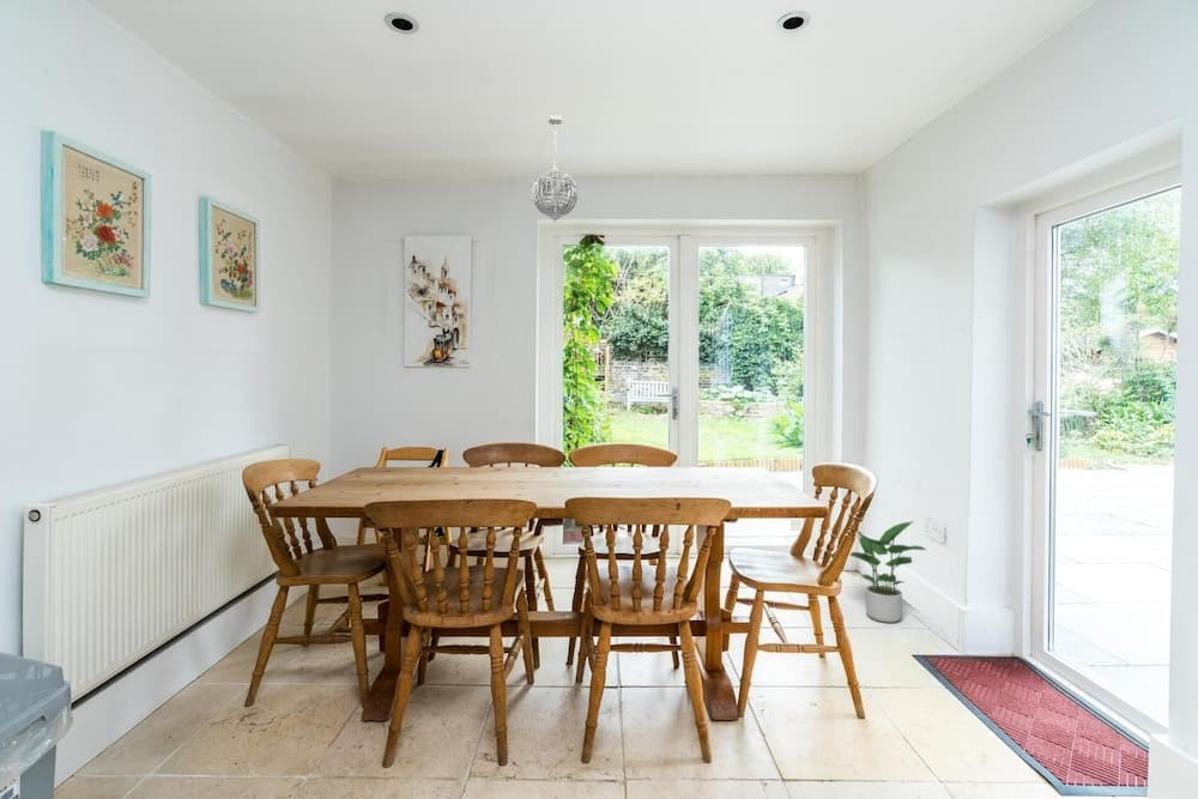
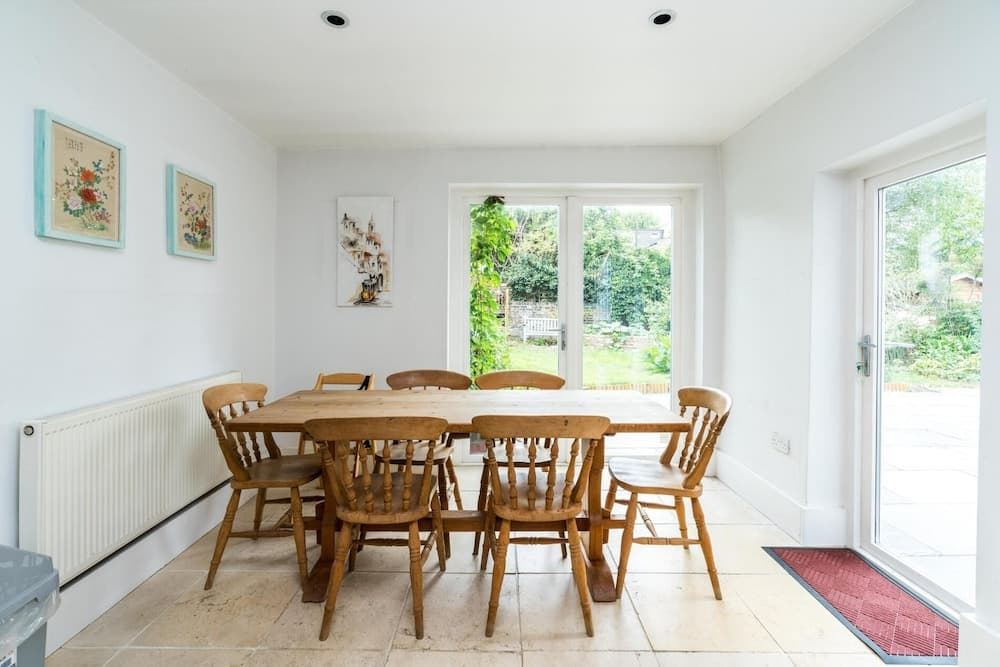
- pendant light (555, 170)
- potted plant (876, 567)
